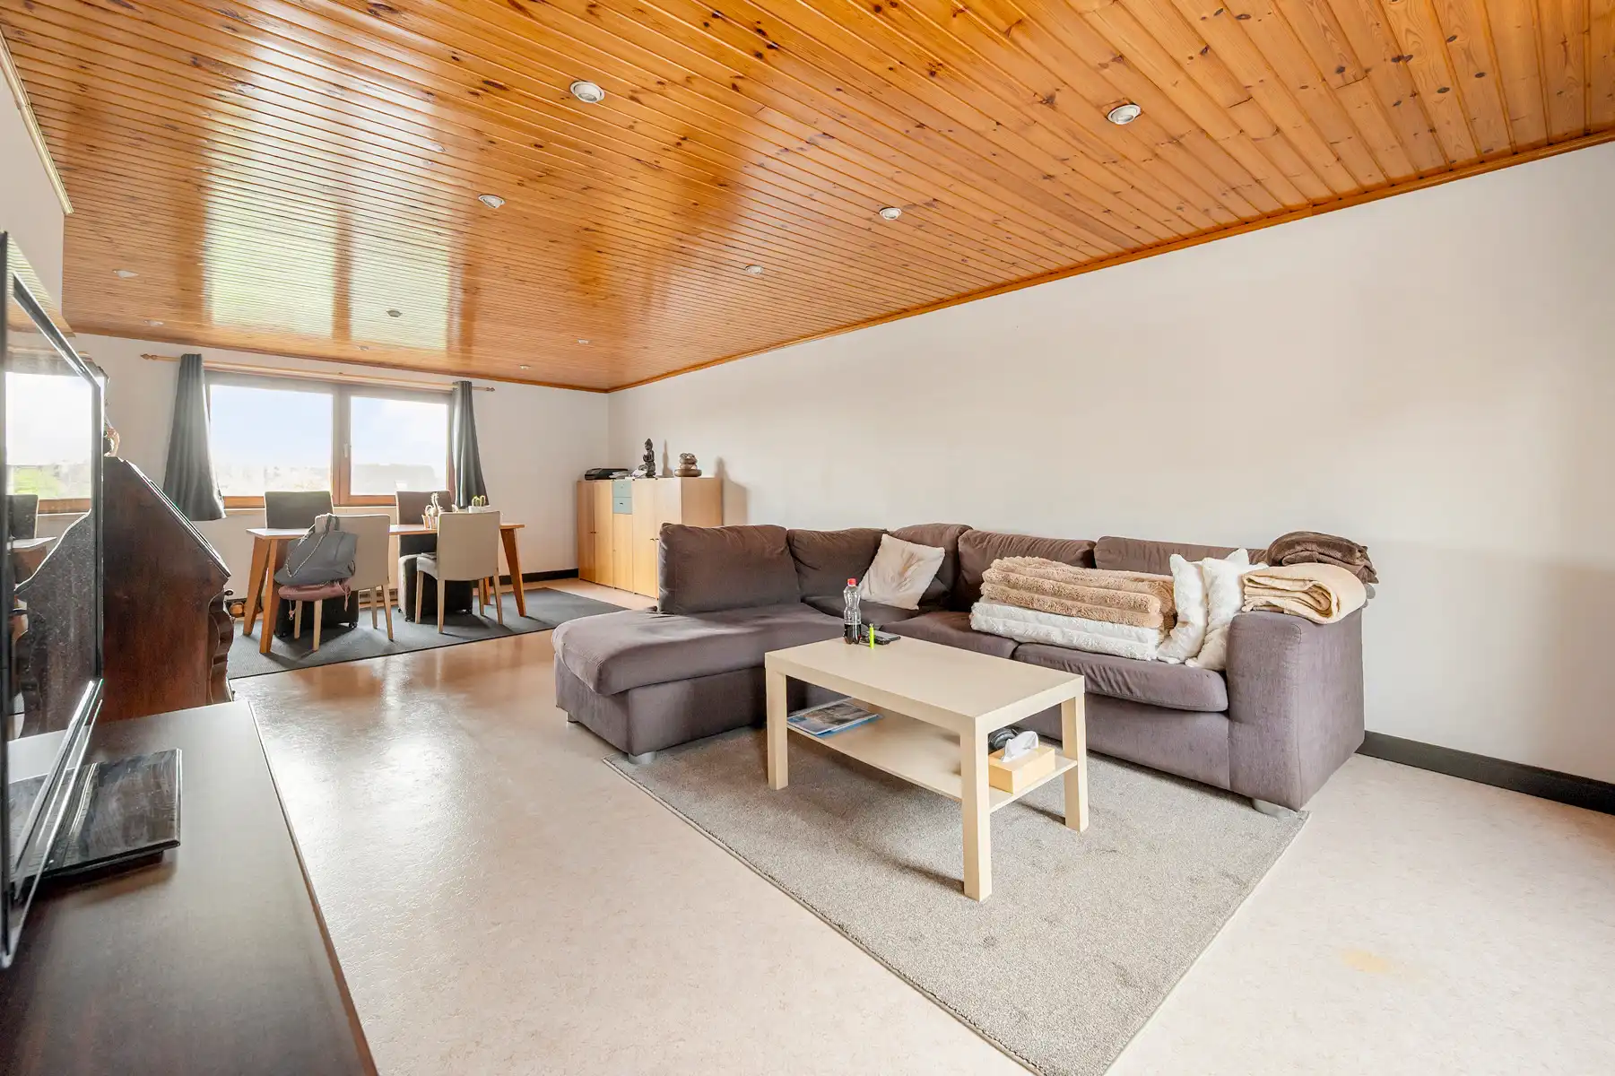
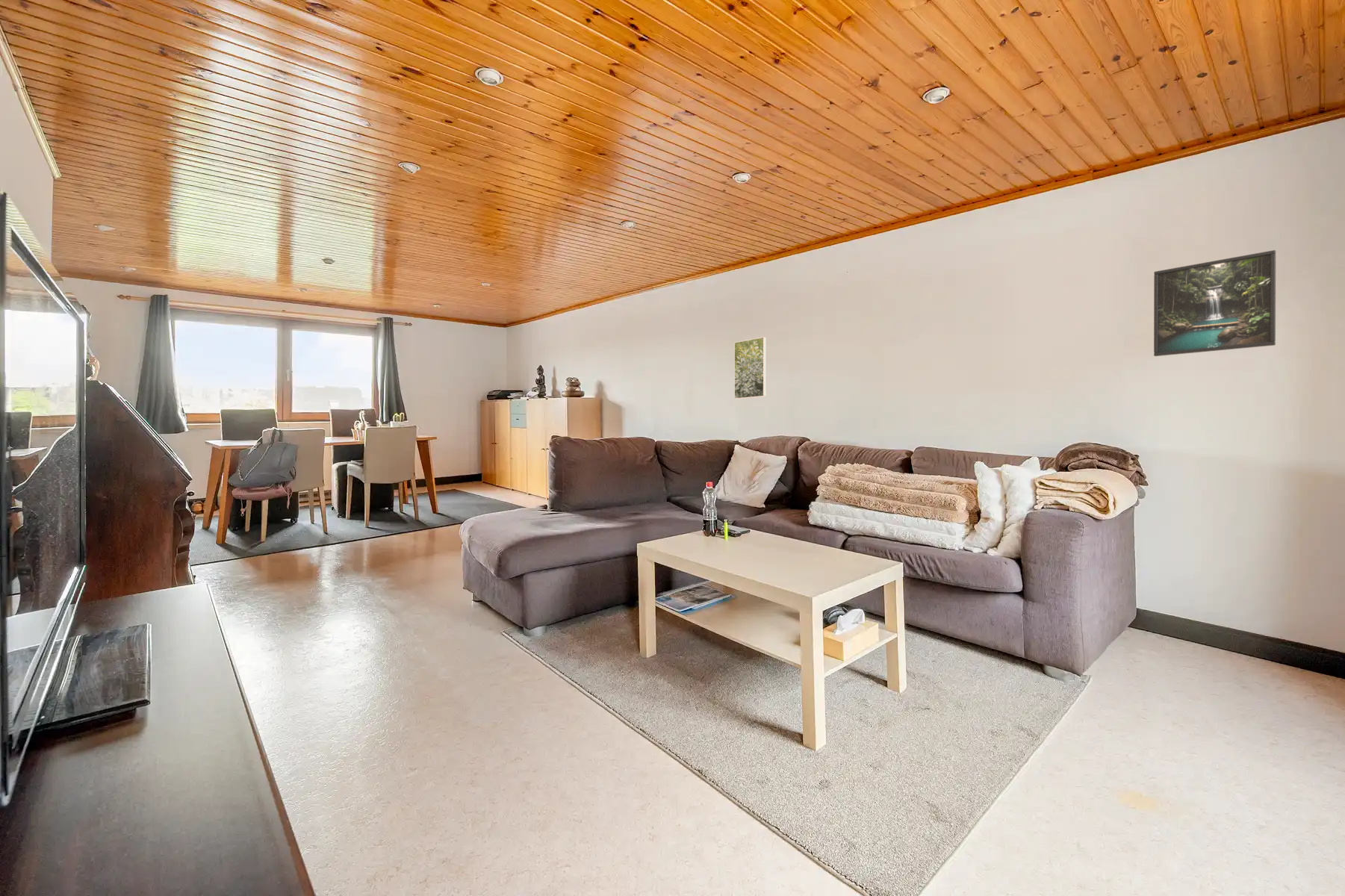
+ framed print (750, 368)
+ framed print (1211, 306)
